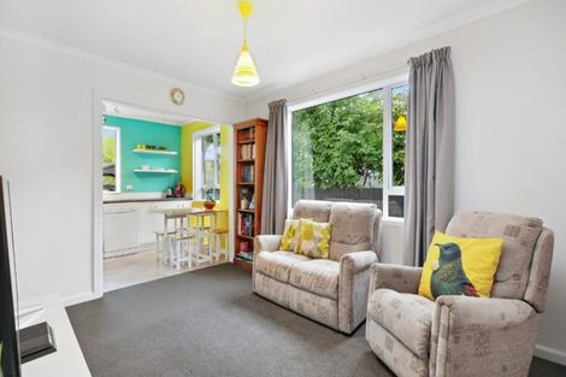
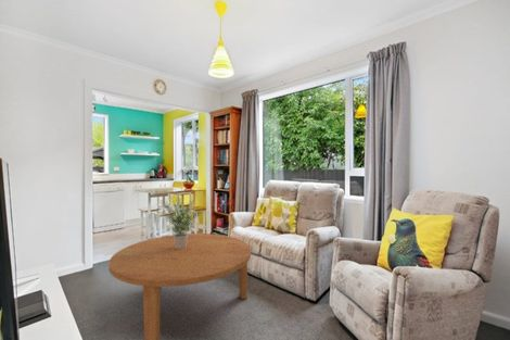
+ potted plant (179, 221)
+ coffee table (184, 279)
